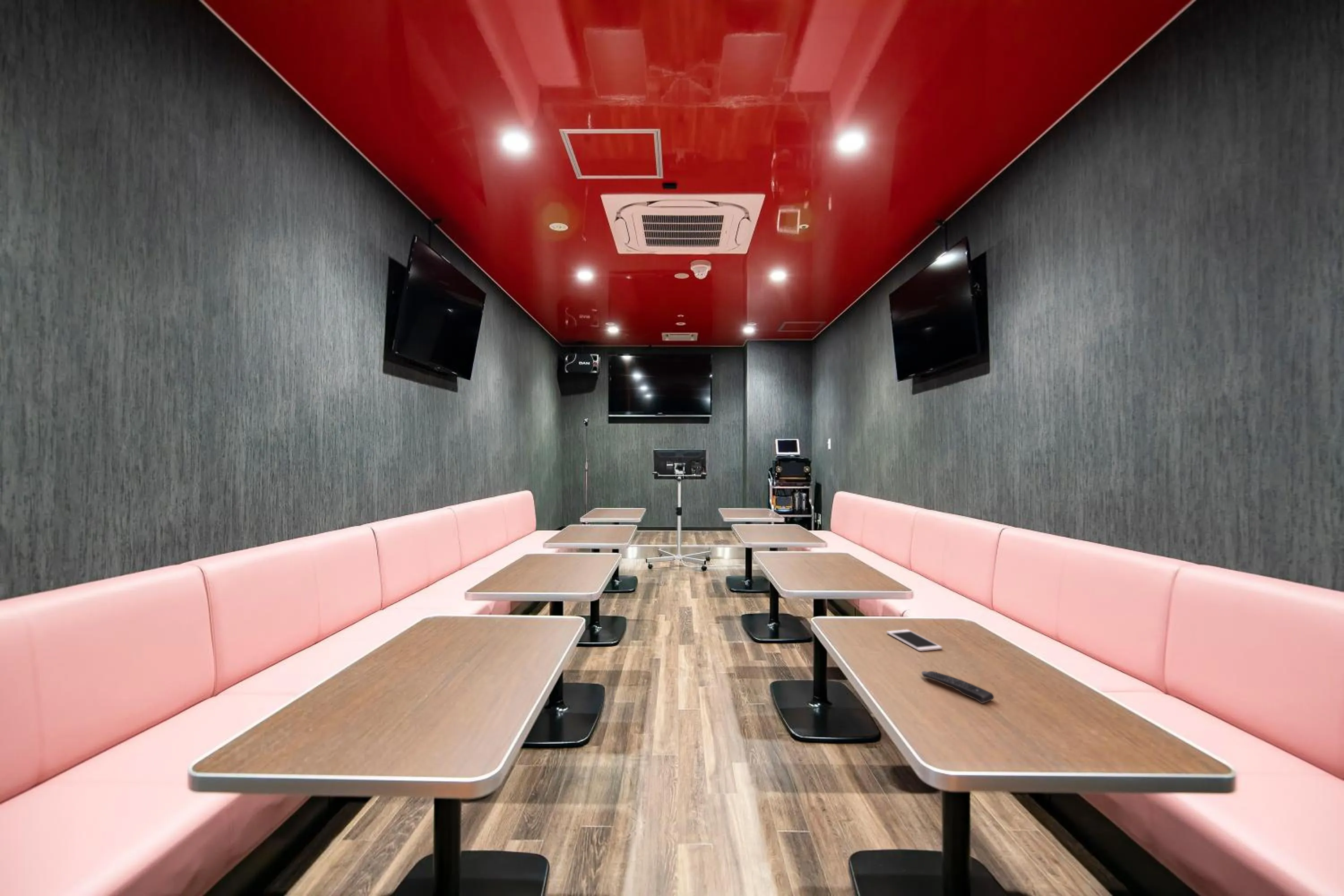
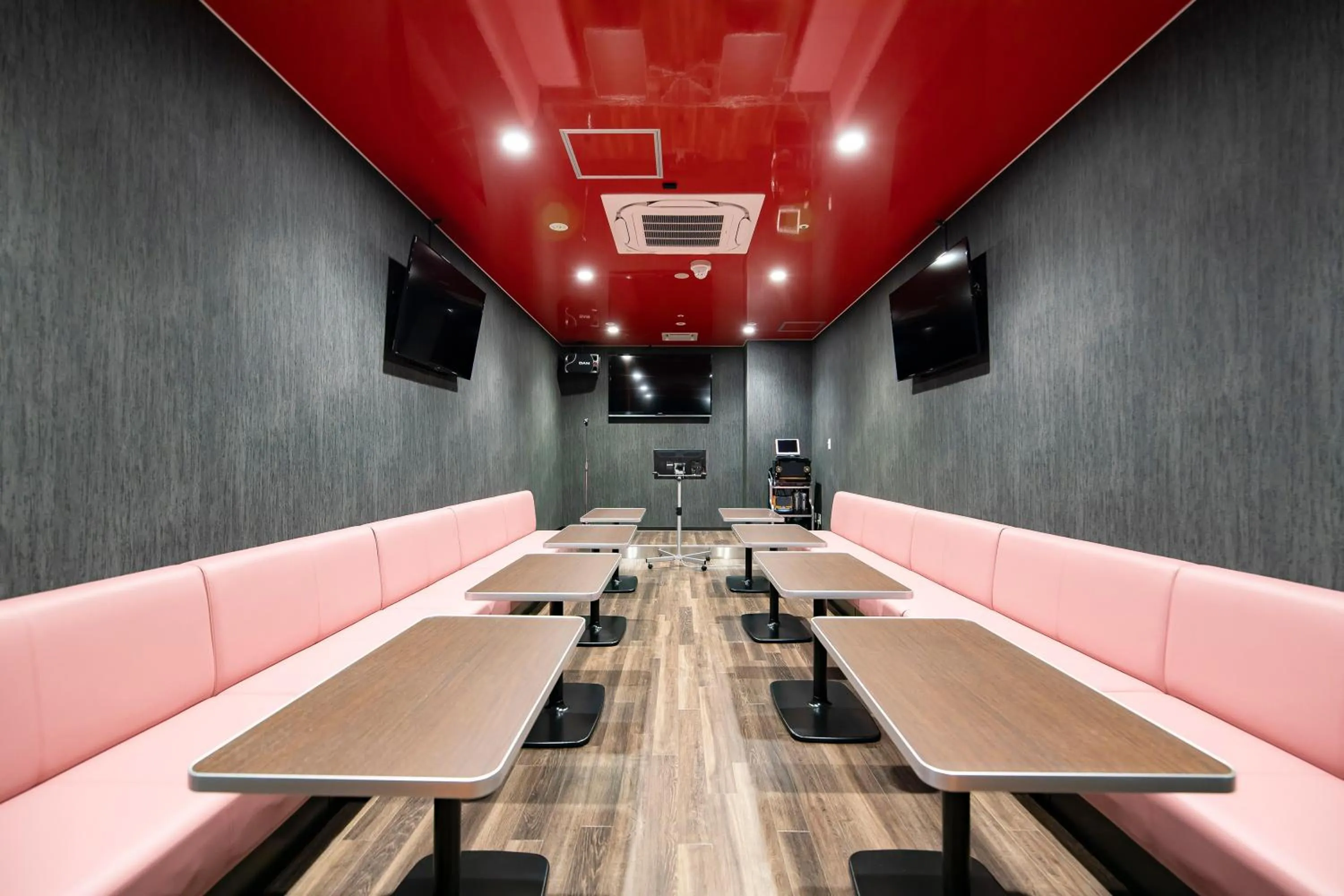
- remote control (954, 684)
- cell phone (913, 640)
